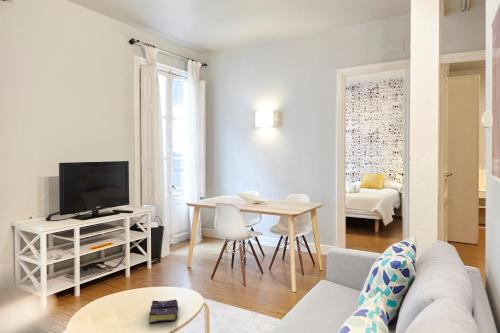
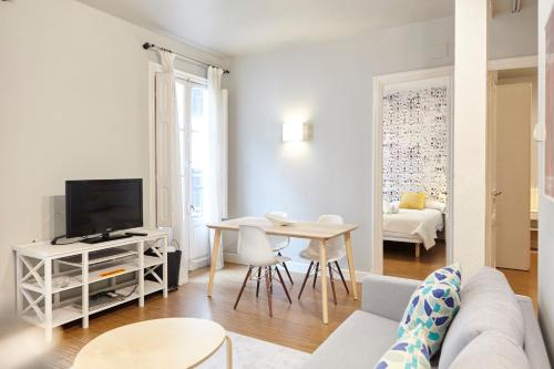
- book (164, 310)
